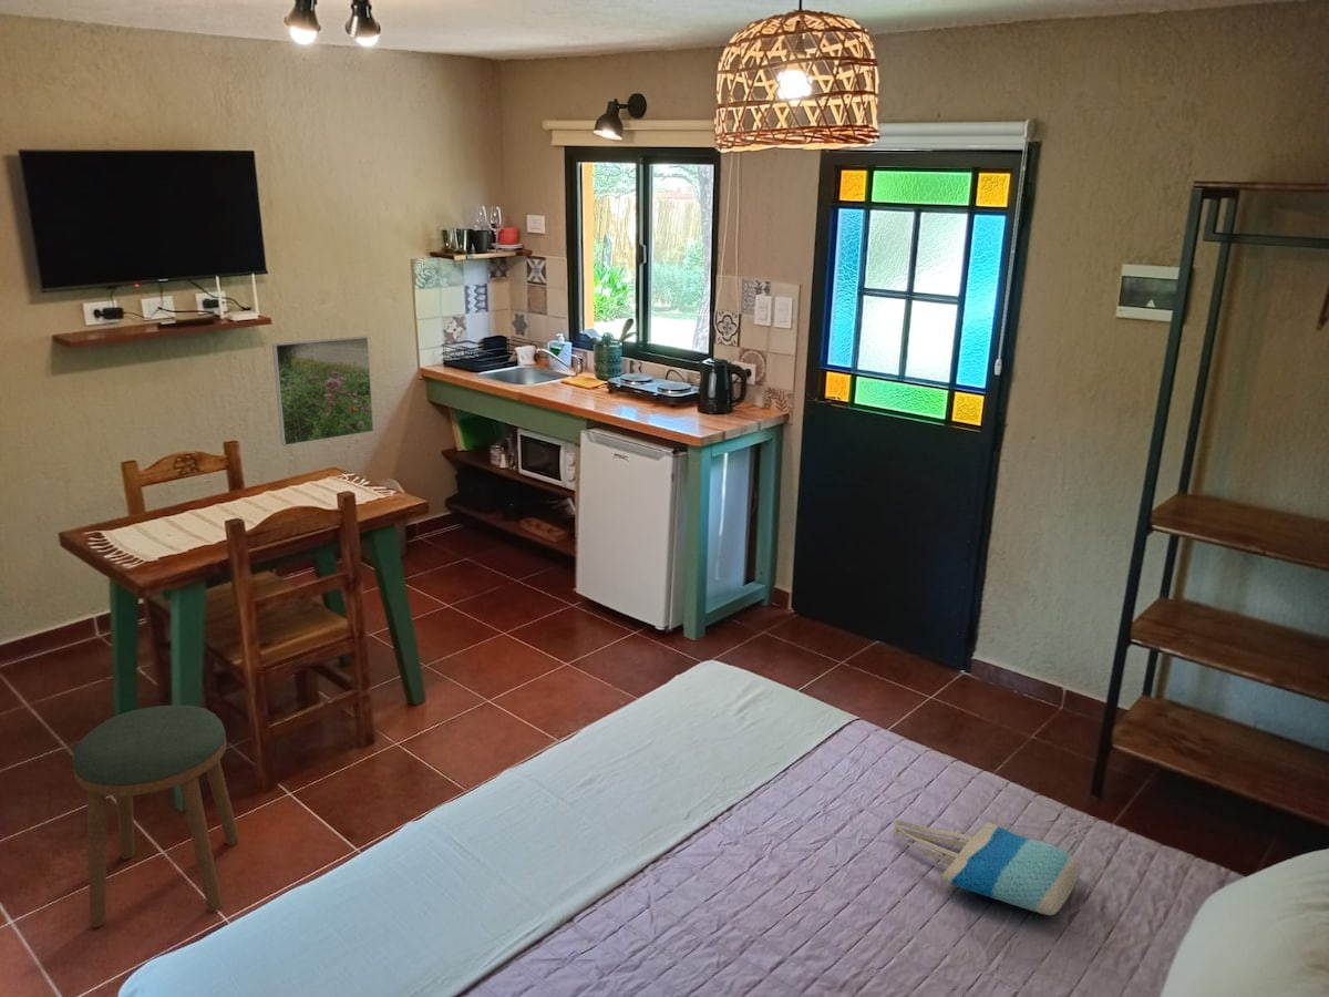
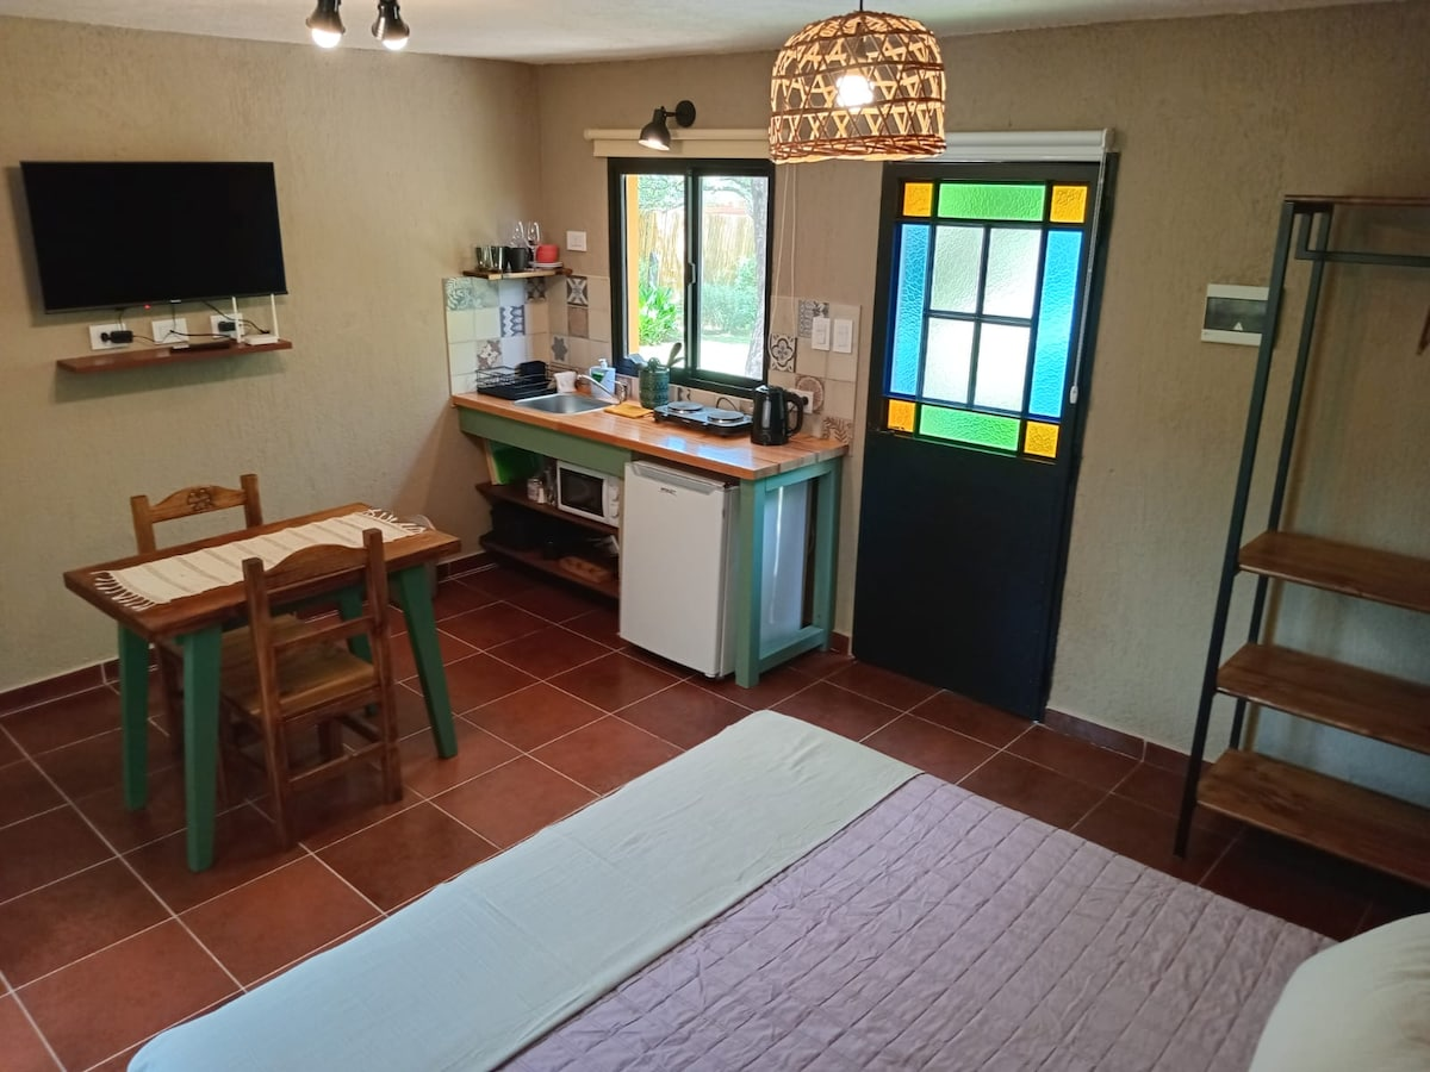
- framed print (324, 389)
- tote bag (979, 852)
- stool (156, 791)
